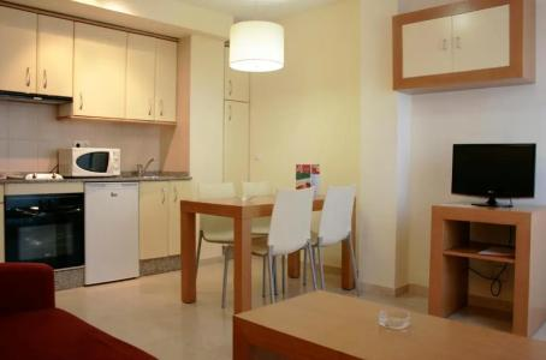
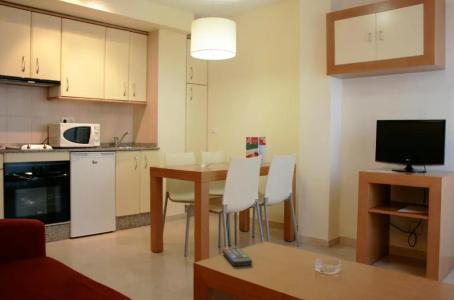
+ remote control (236, 255)
